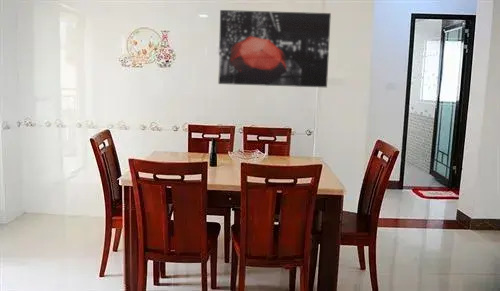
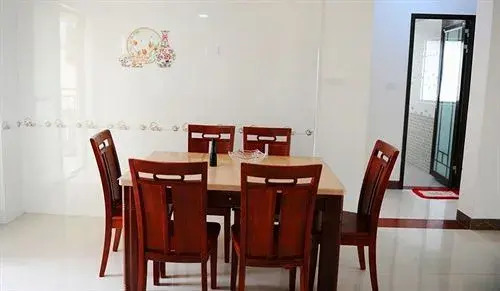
- wall art (273, 49)
